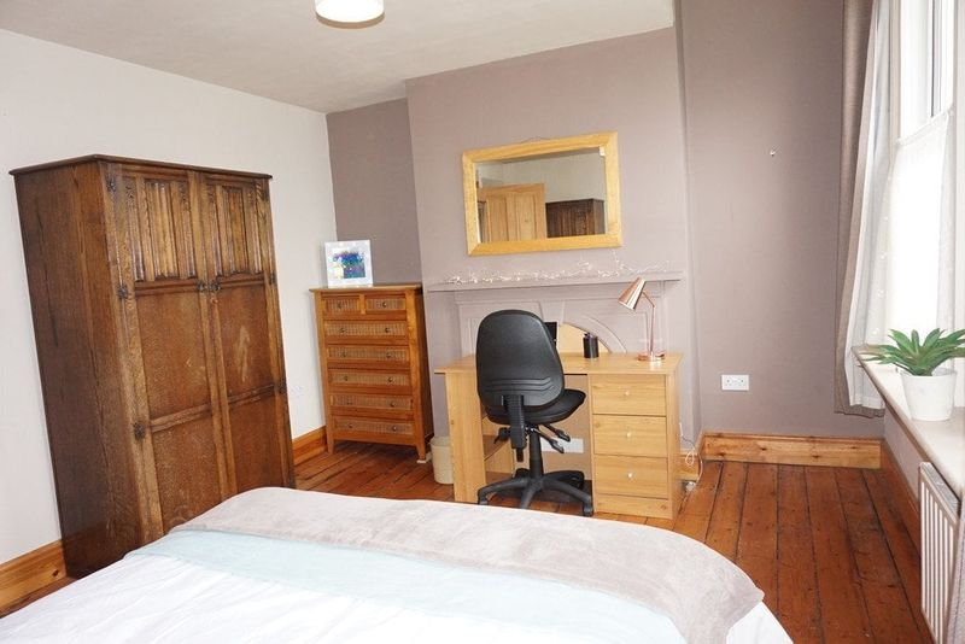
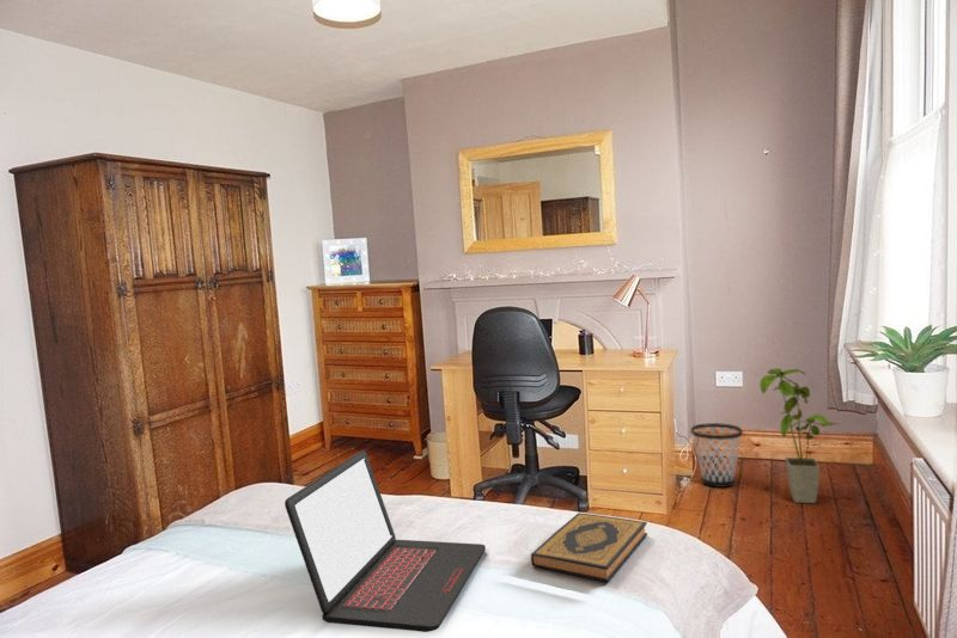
+ hardback book (591, 542)
+ house plant (798, 435)
+ wastebasket (718, 456)
+ laptop (392, 529)
